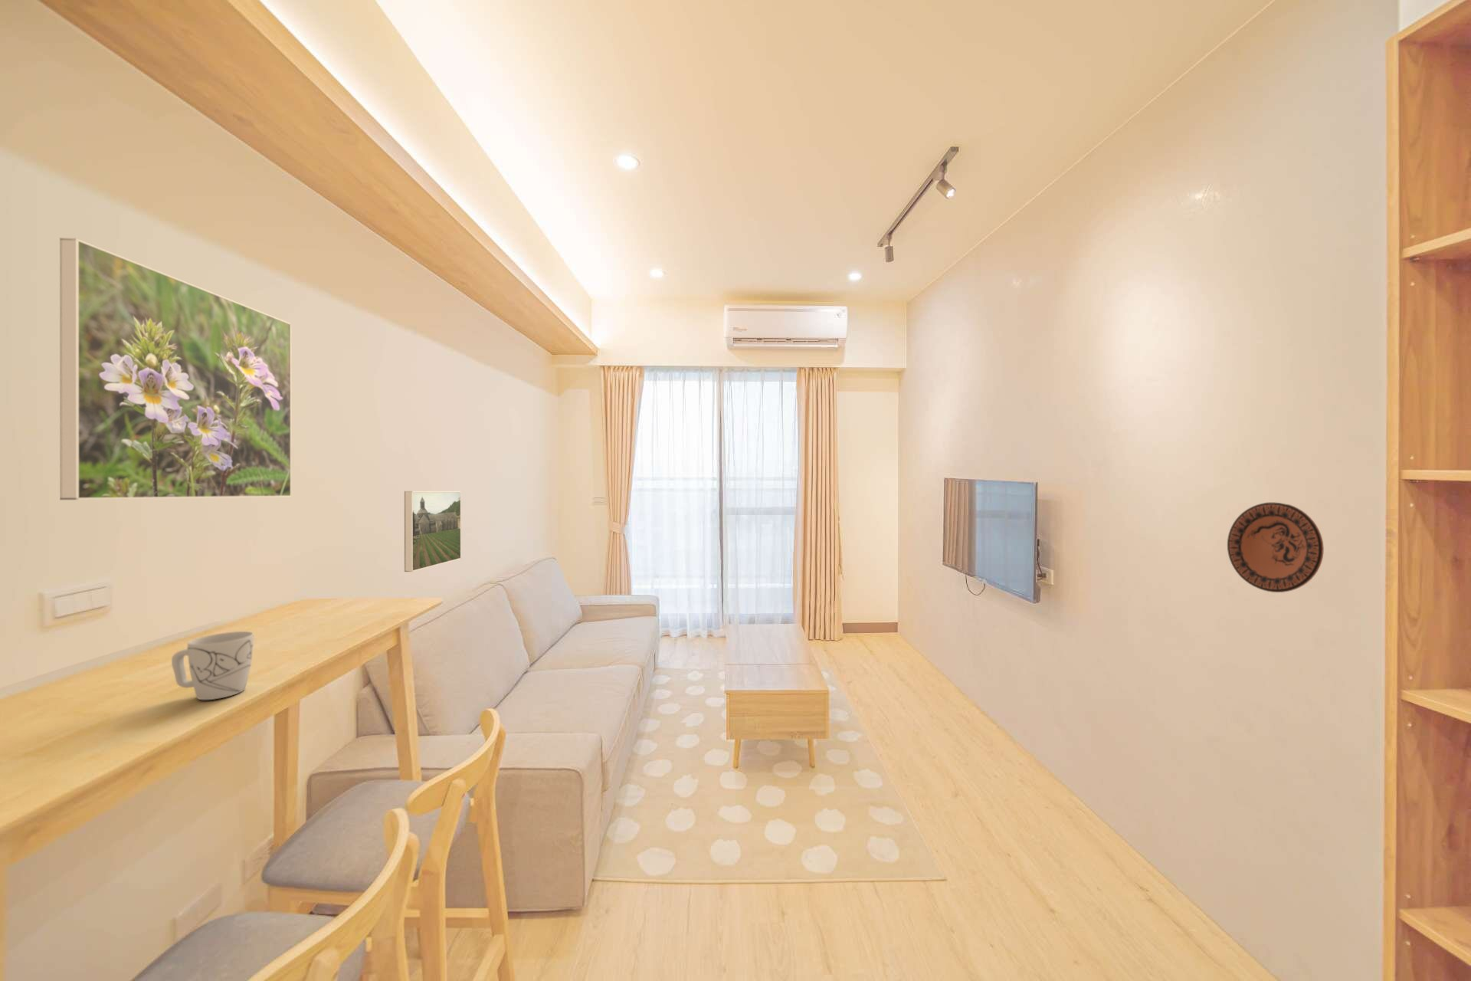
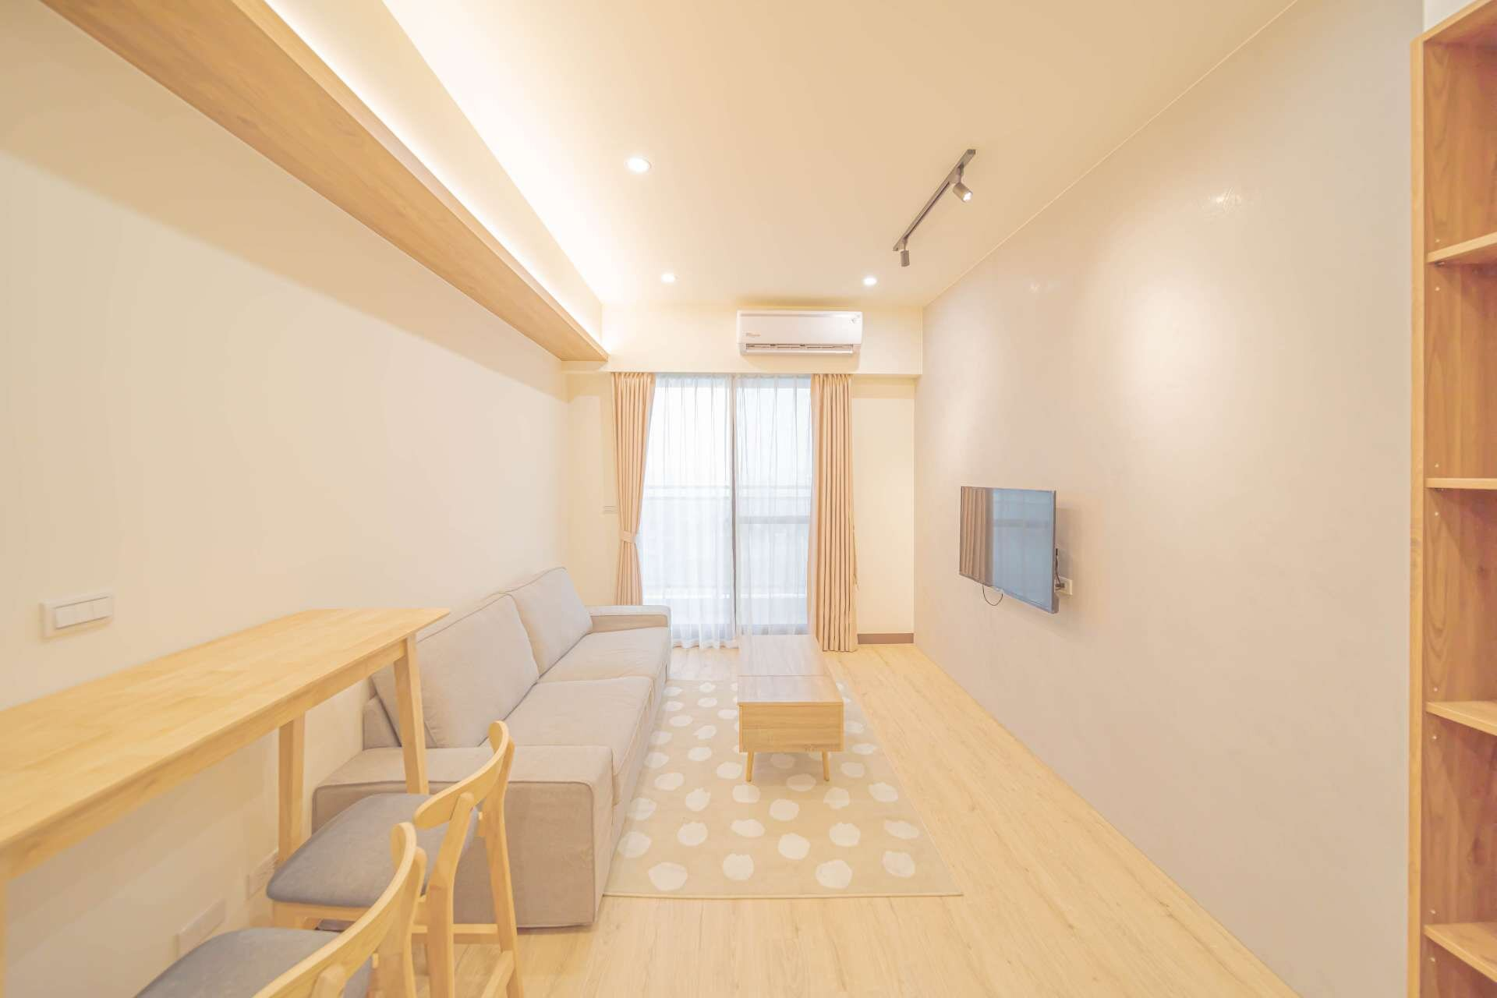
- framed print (199, 393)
- mug (211, 666)
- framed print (436, 528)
- decorative plate (1273, 546)
